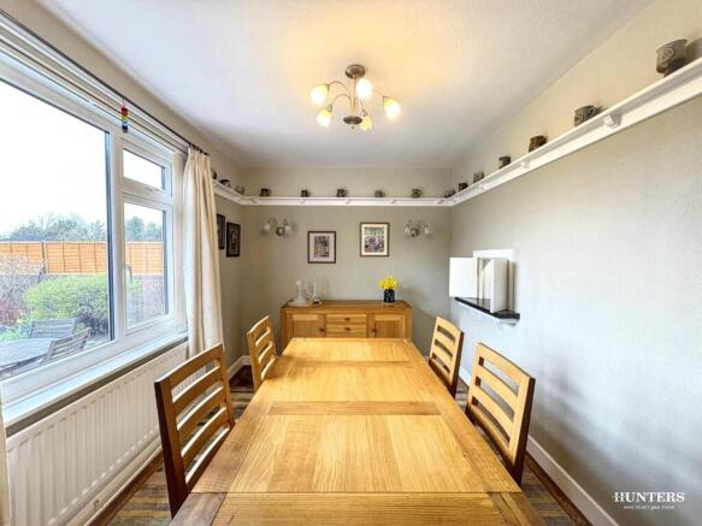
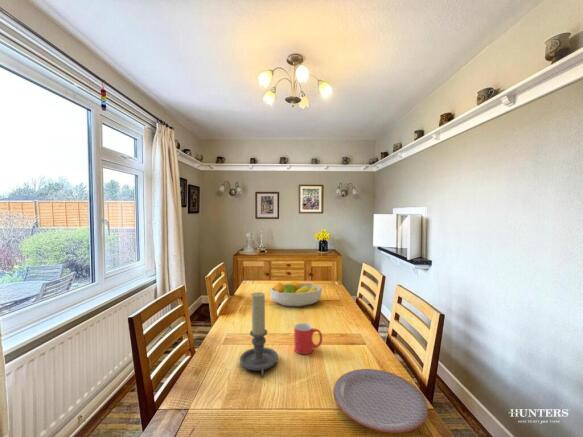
+ plate (378, 398)
+ candle holder (259, 329)
+ mug (308, 338)
+ fruit bowl (296, 291)
